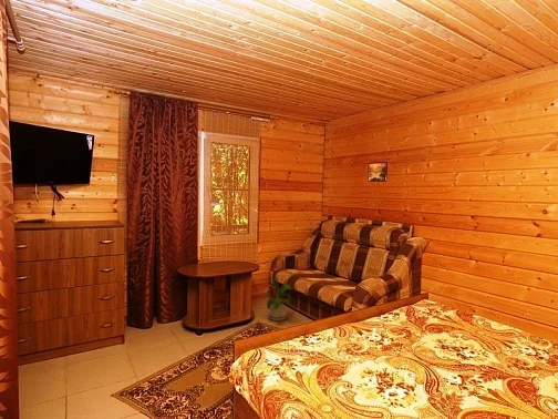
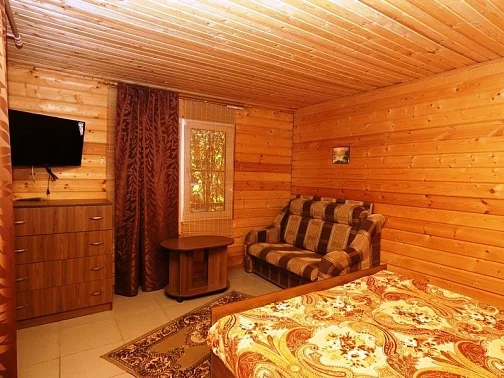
- house plant (281, 296)
